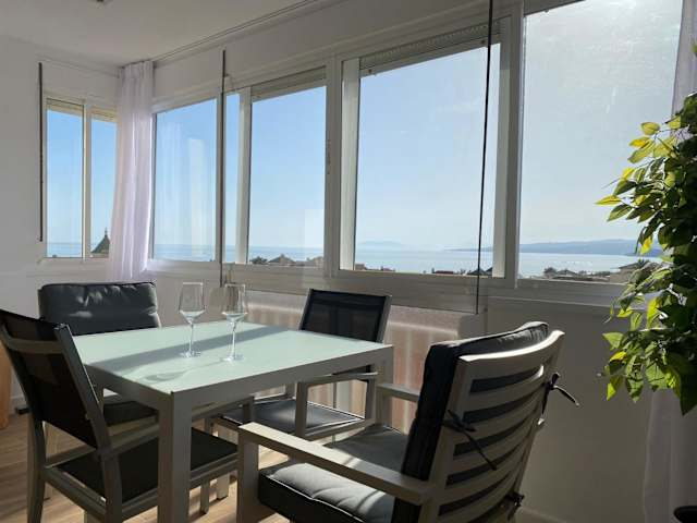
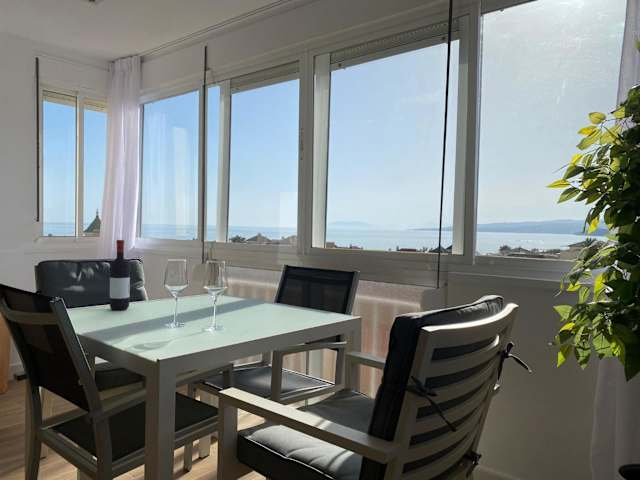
+ wine bottle (119, 274)
